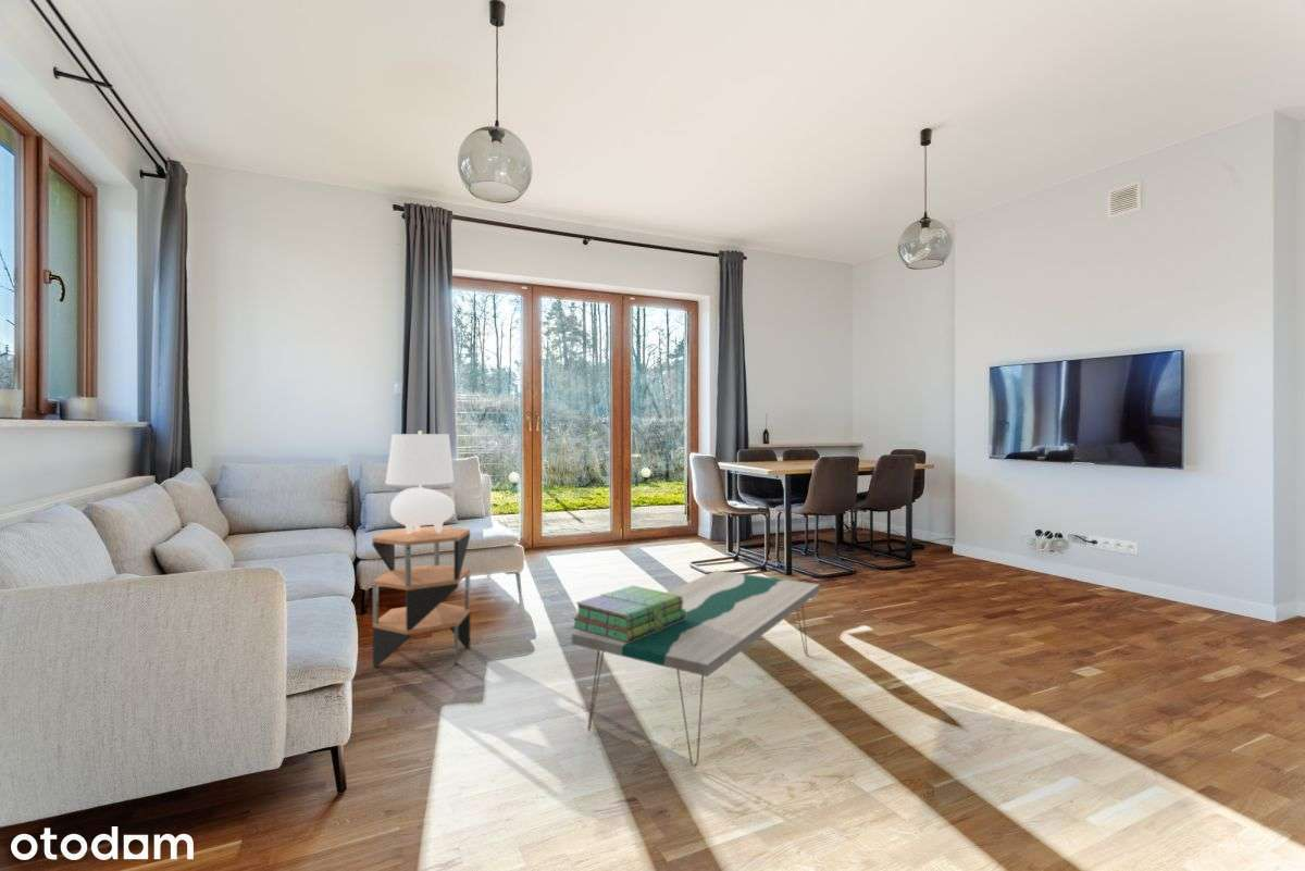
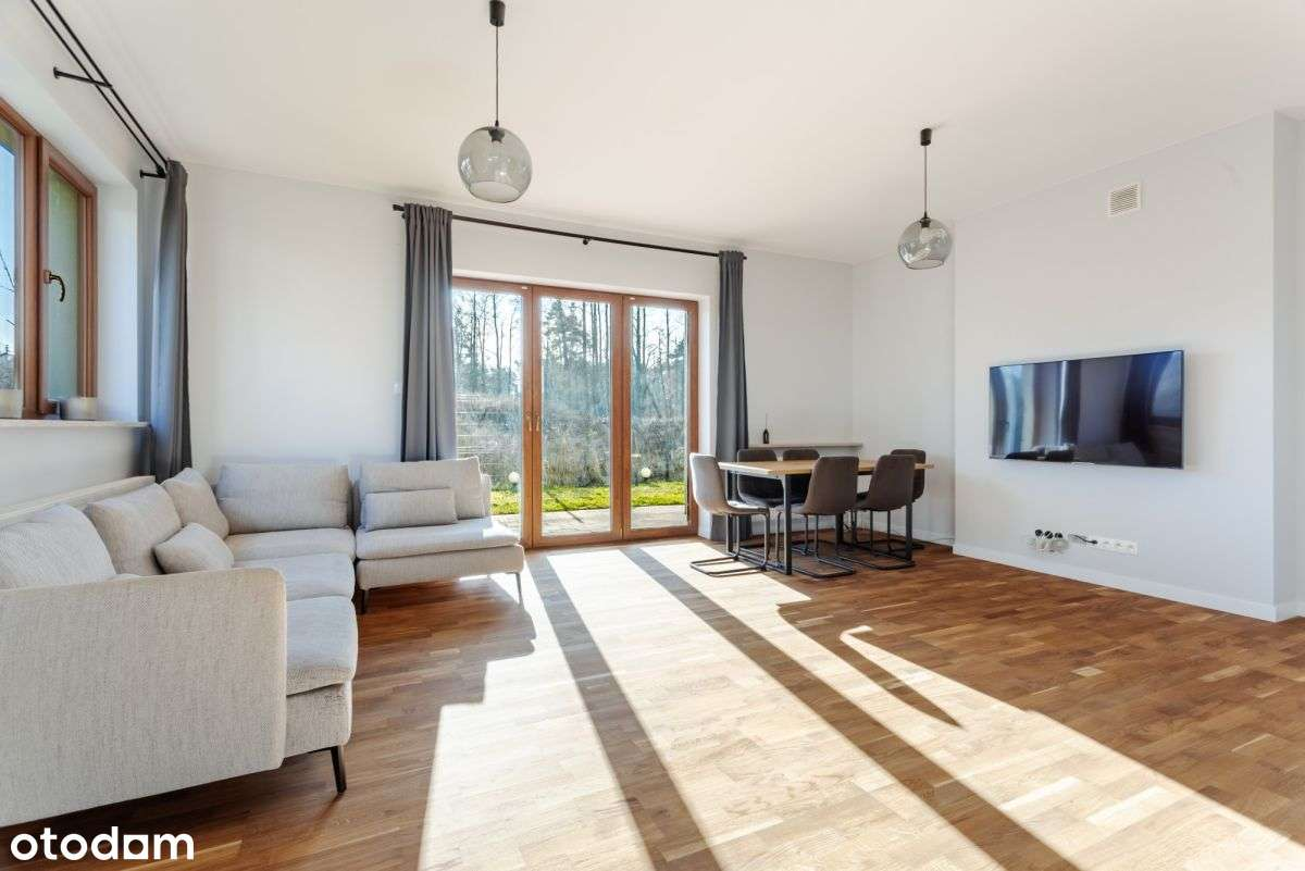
- table lamp (421, 481)
- side table (423, 595)
- stack of books (630, 610)
- coffee table (712, 646)
